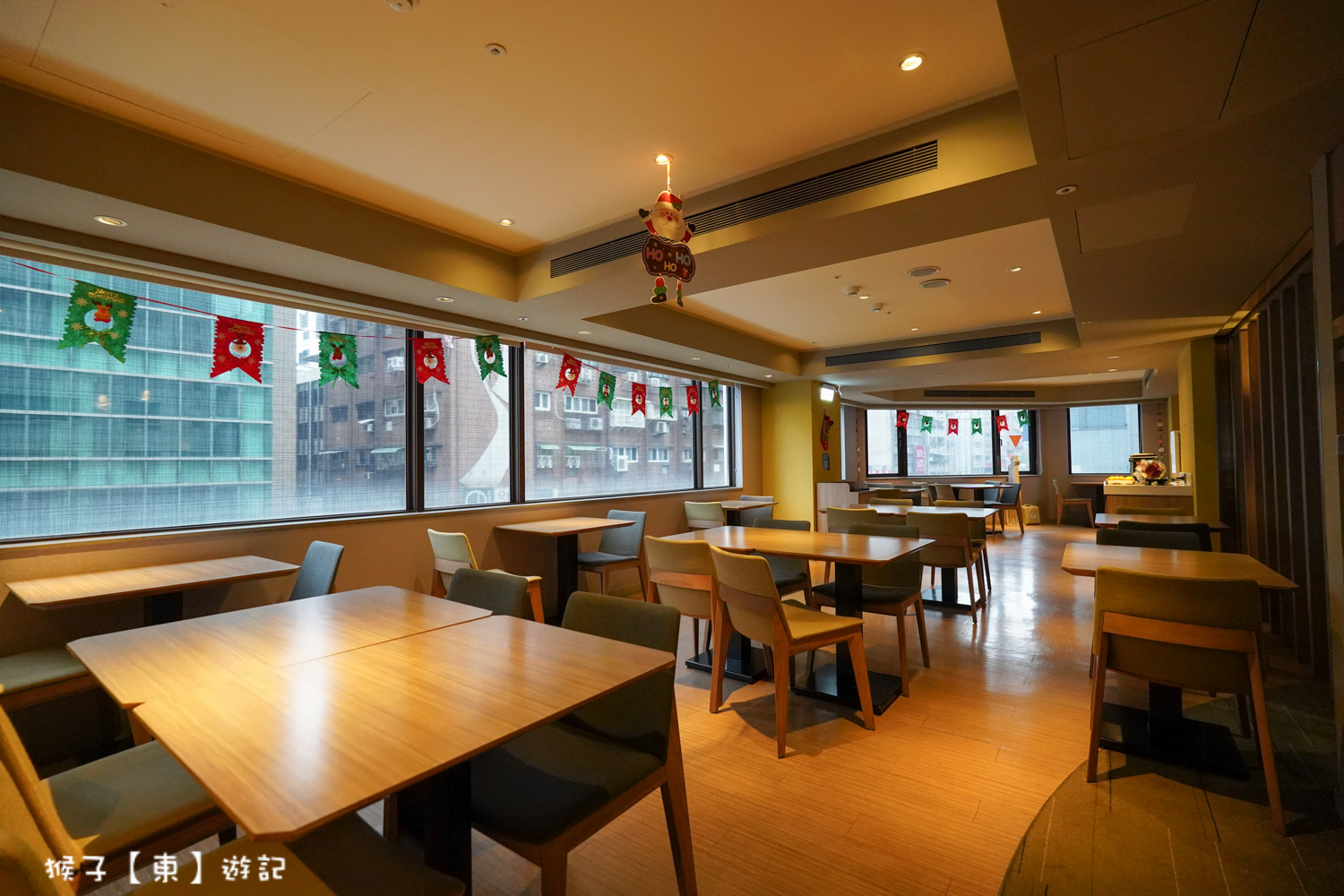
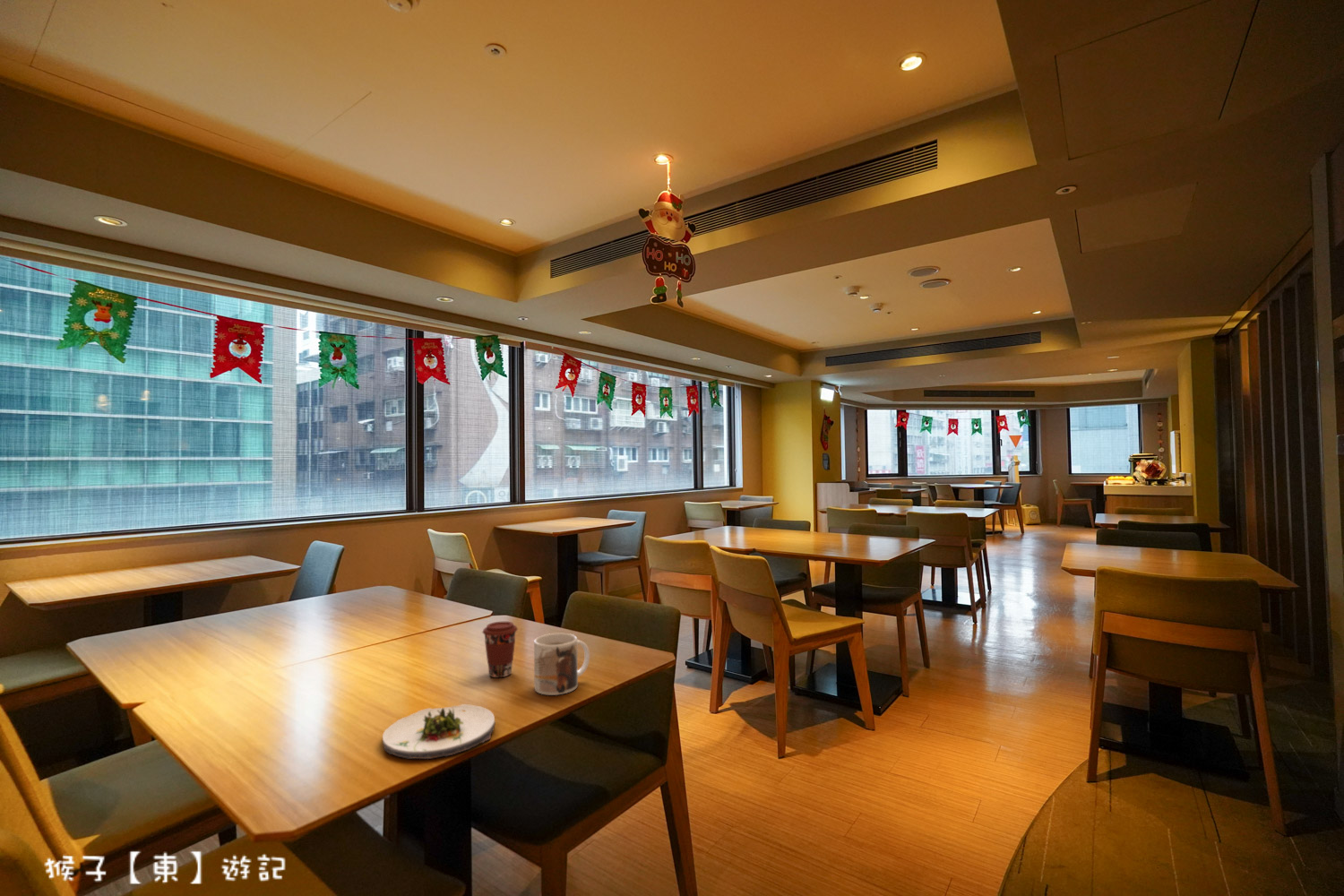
+ coffee cup (500, 649)
+ mug (561, 662)
+ salad plate (440, 723)
